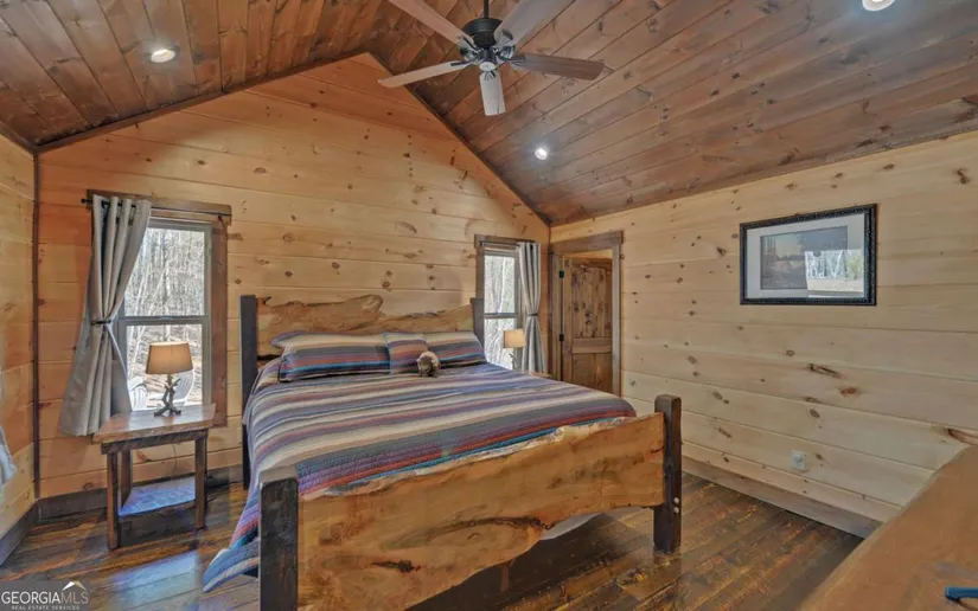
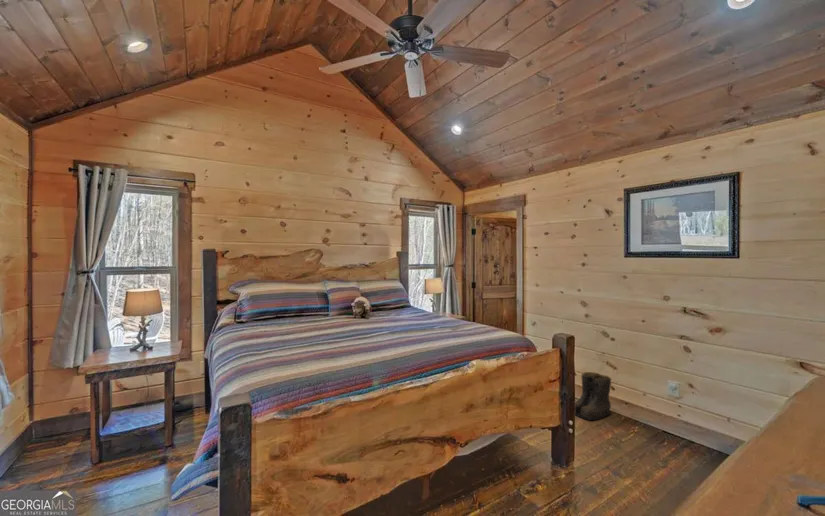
+ boots (589, 394)
